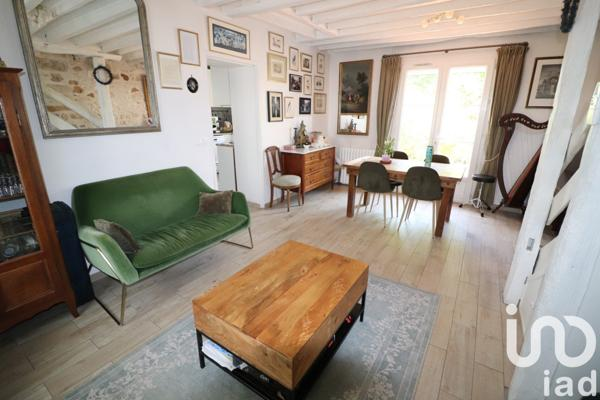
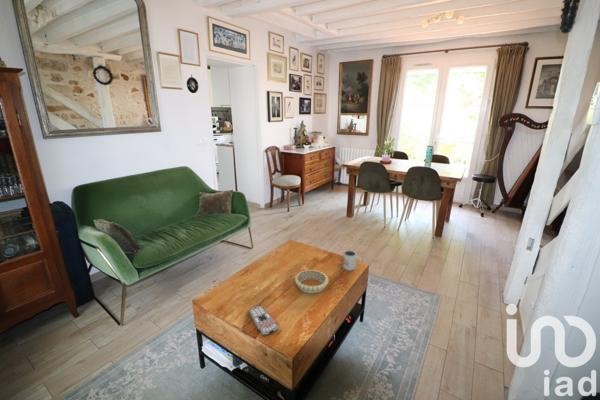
+ remote control (262, 319)
+ decorative bowl (311, 278)
+ mug (351, 260)
